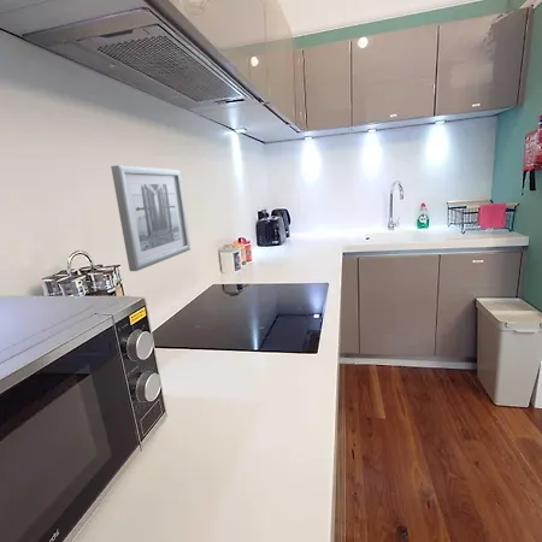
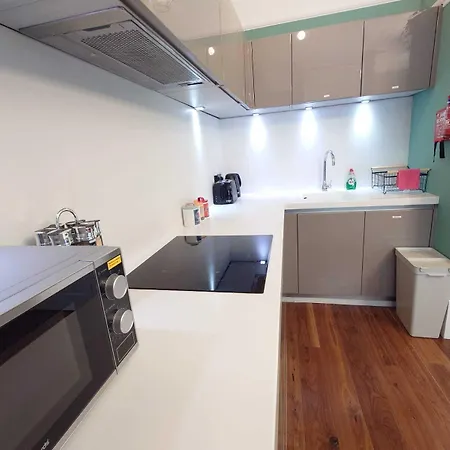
- wall art (157, 214)
